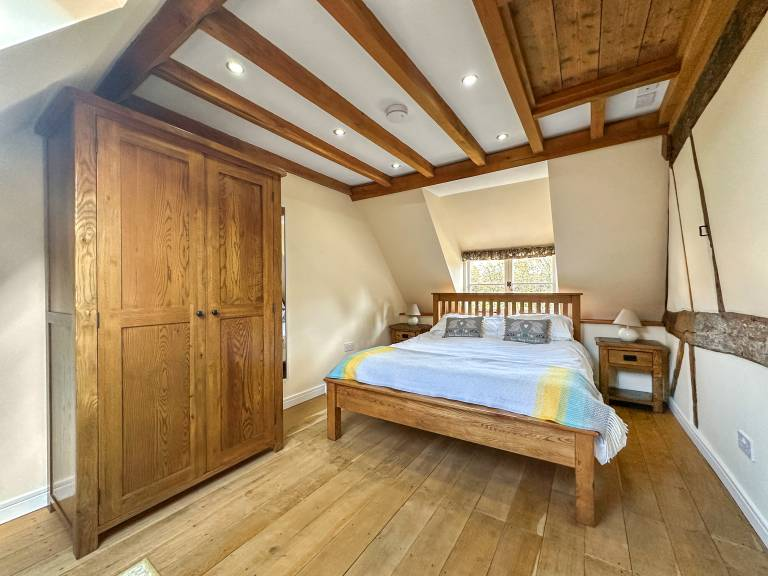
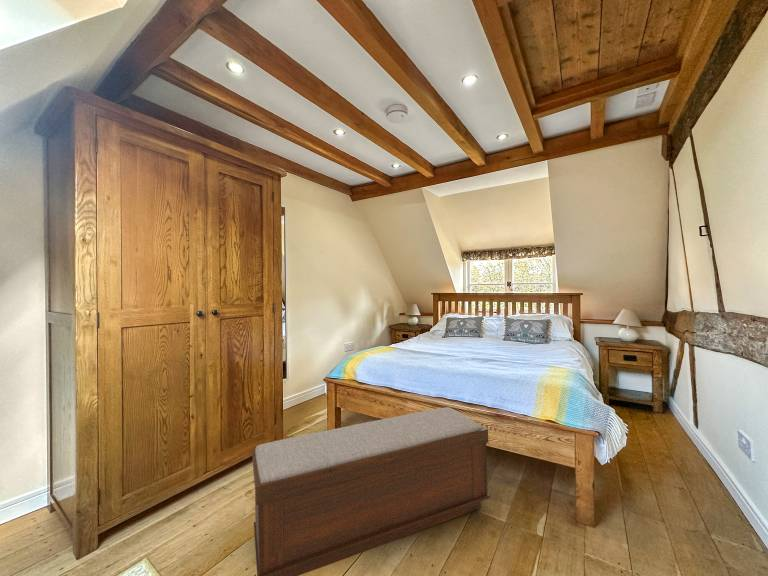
+ bench (376, 475)
